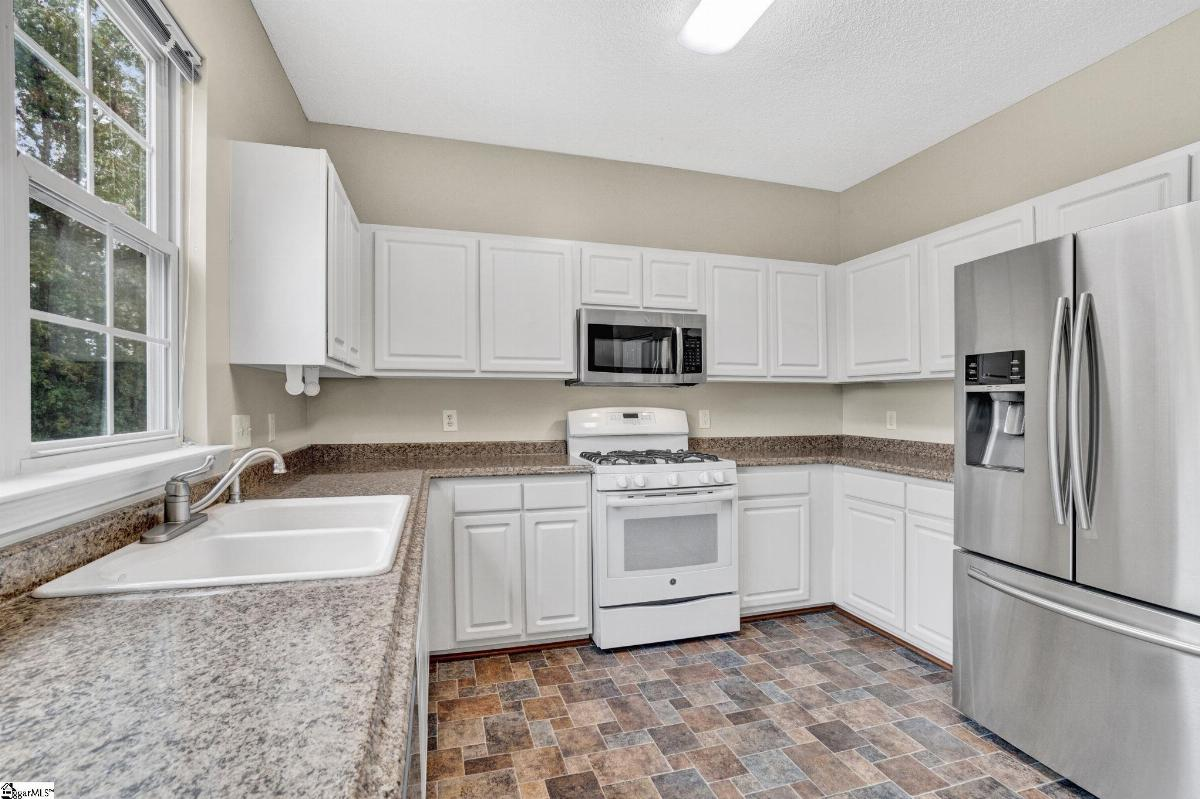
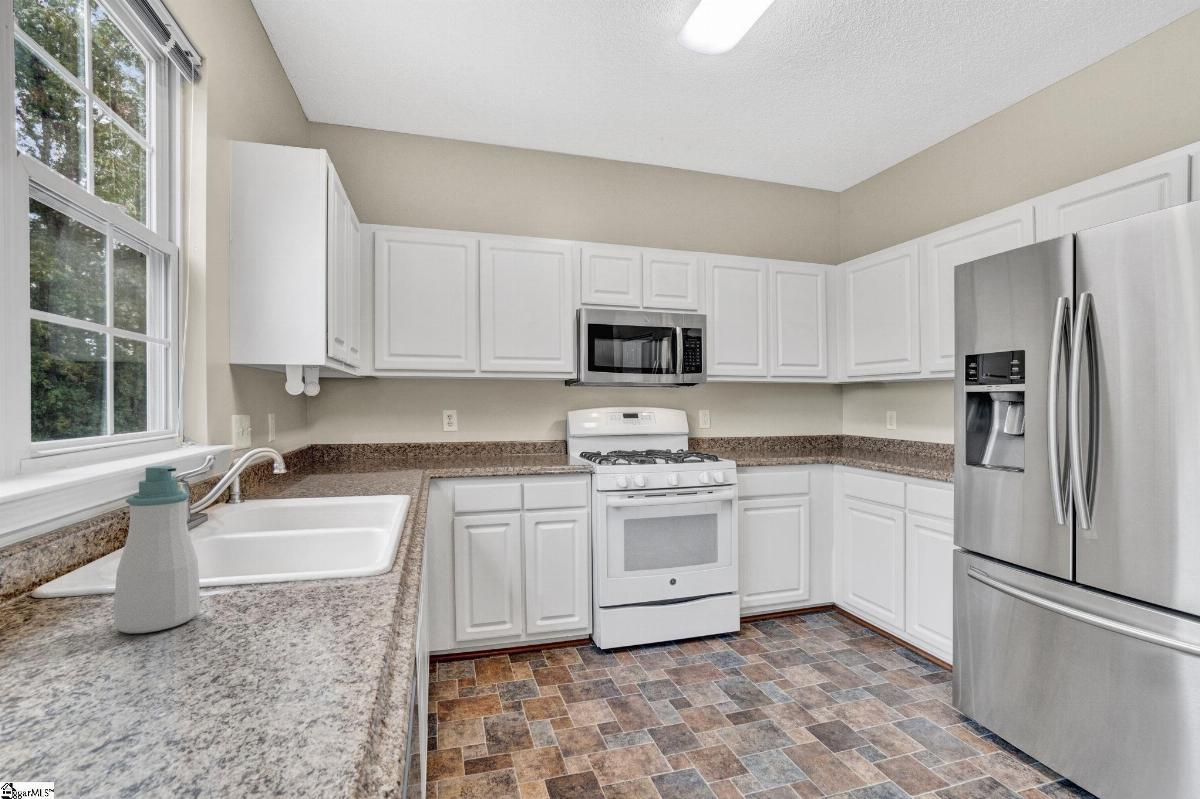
+ soap bottle (158, 544)
